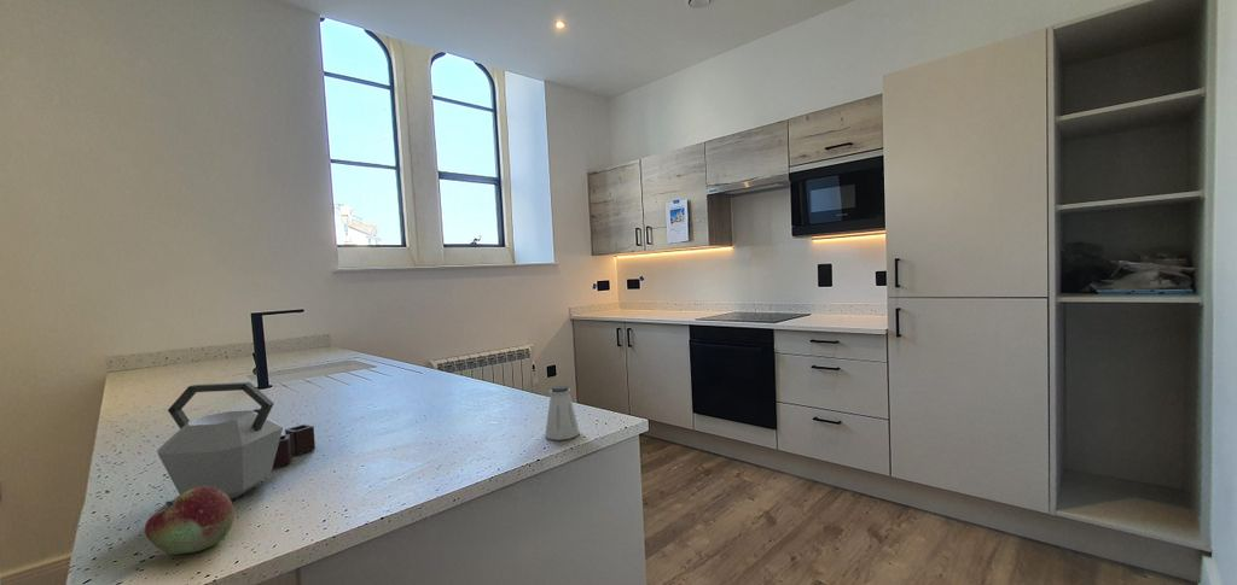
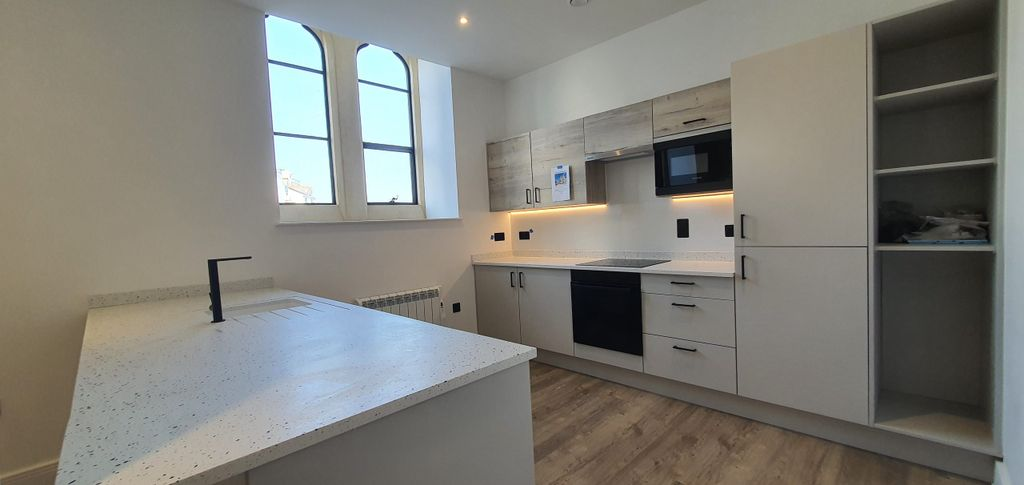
- fruit (191, 517)
- saltshaker (561, 410)
- kettle (256, 425)
